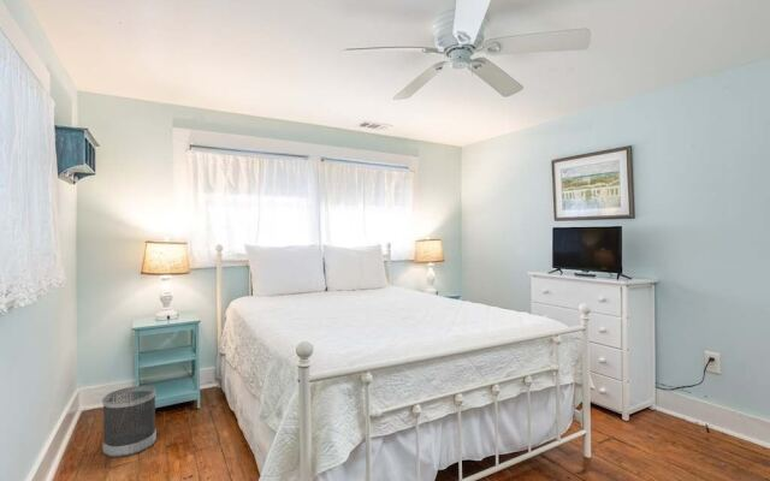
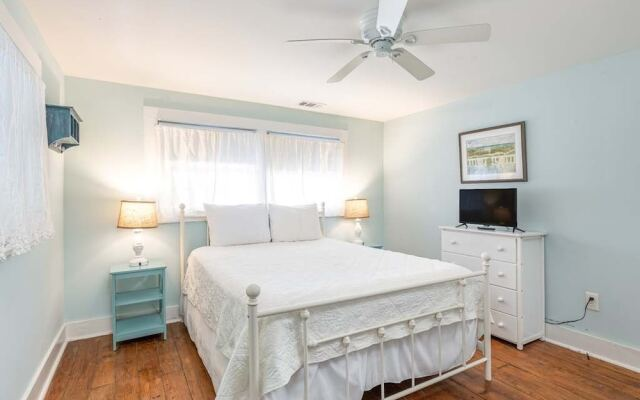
- wastebasket (130, 418)
